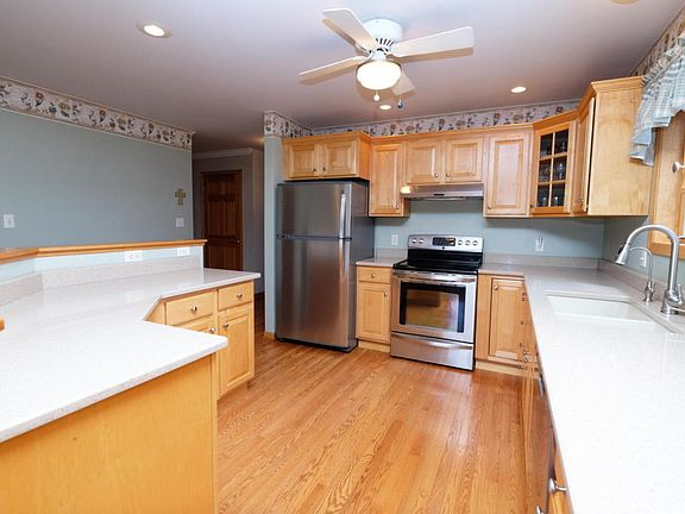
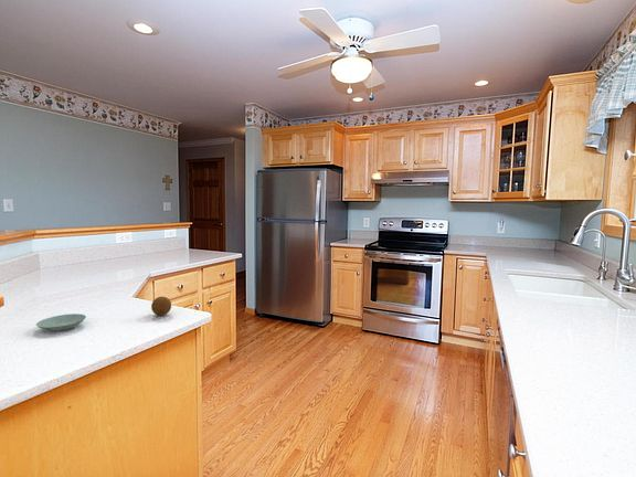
+ saucer (62, 324)
+ fruit (161, 306)
